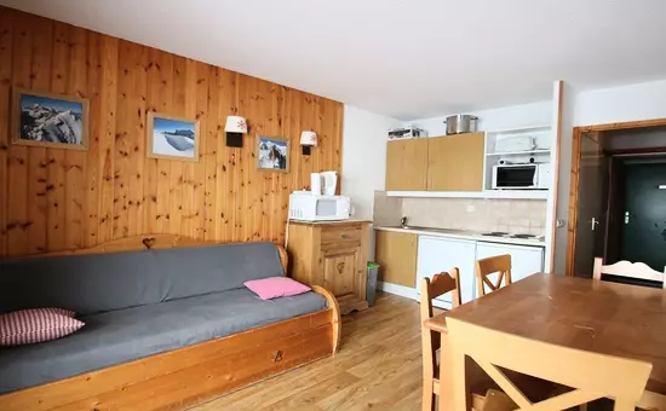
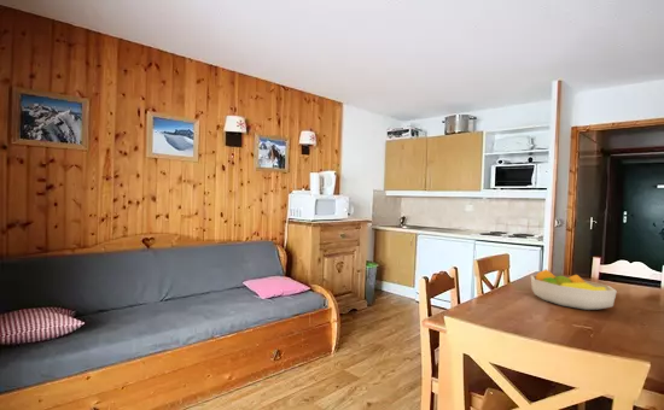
+ fruit bowl (570, 287)
